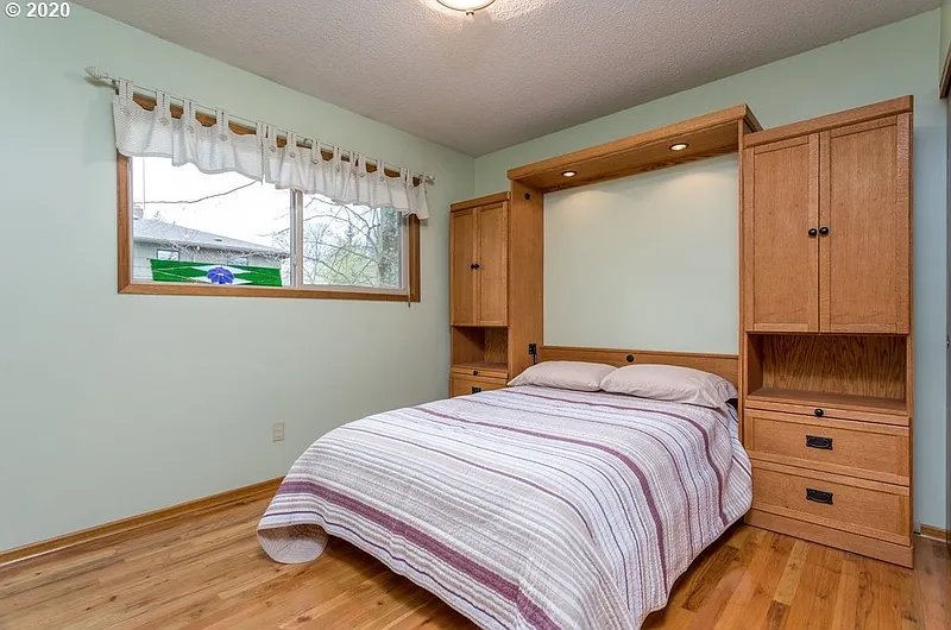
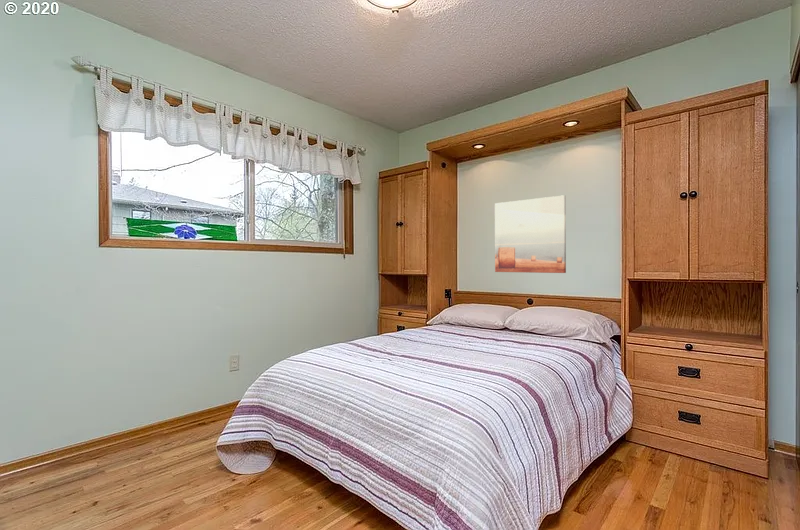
+ wall art (528, 236)
